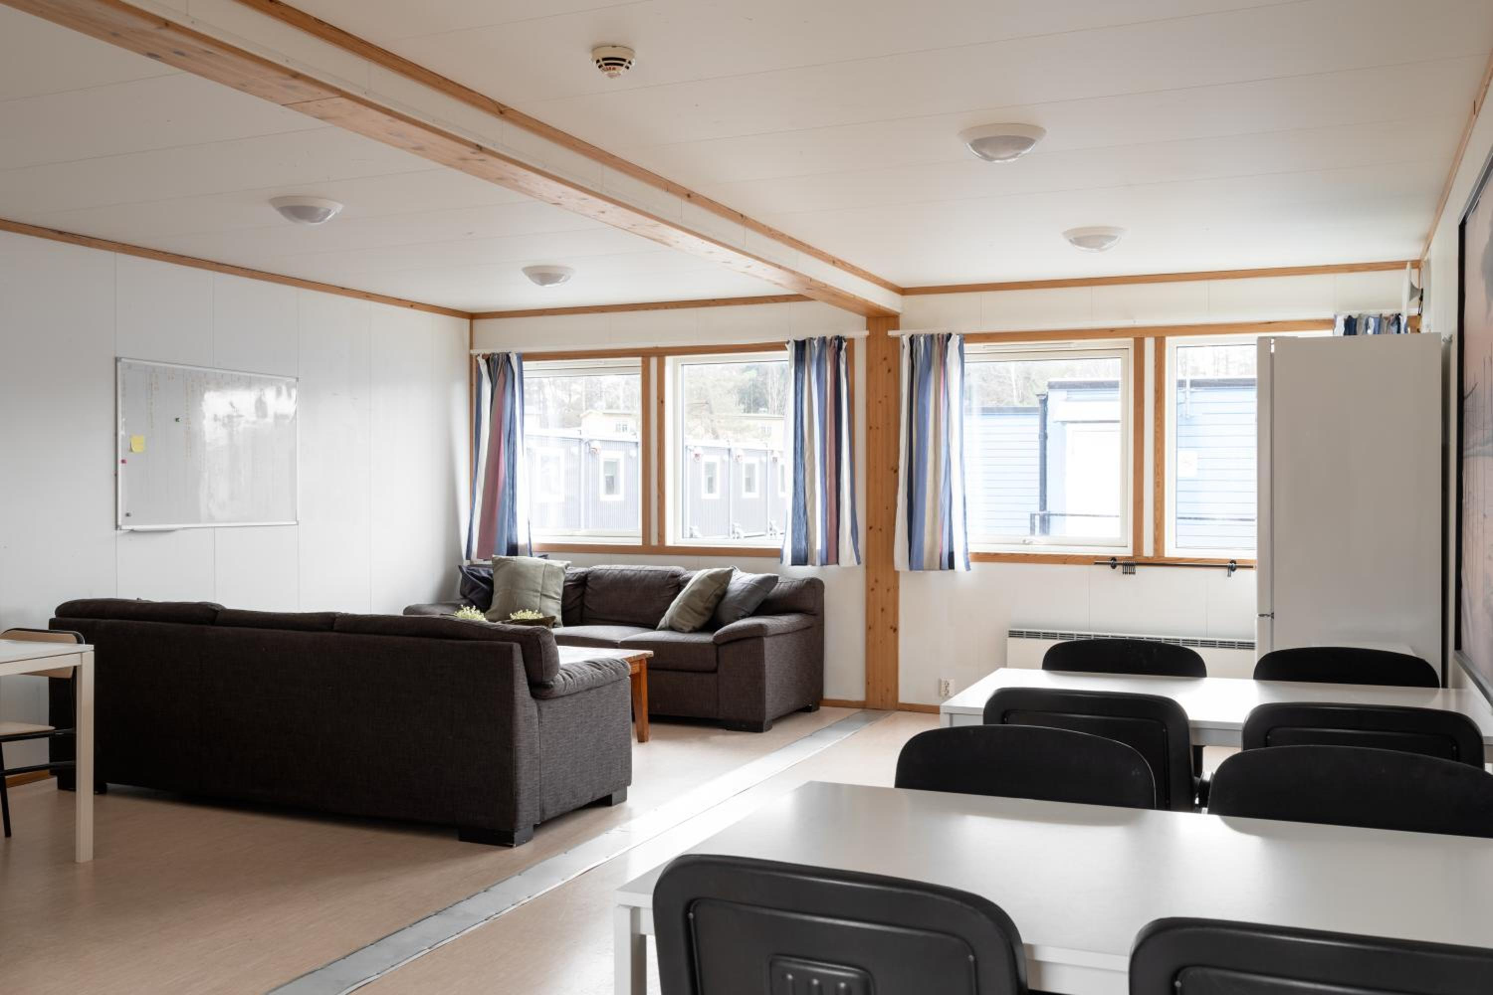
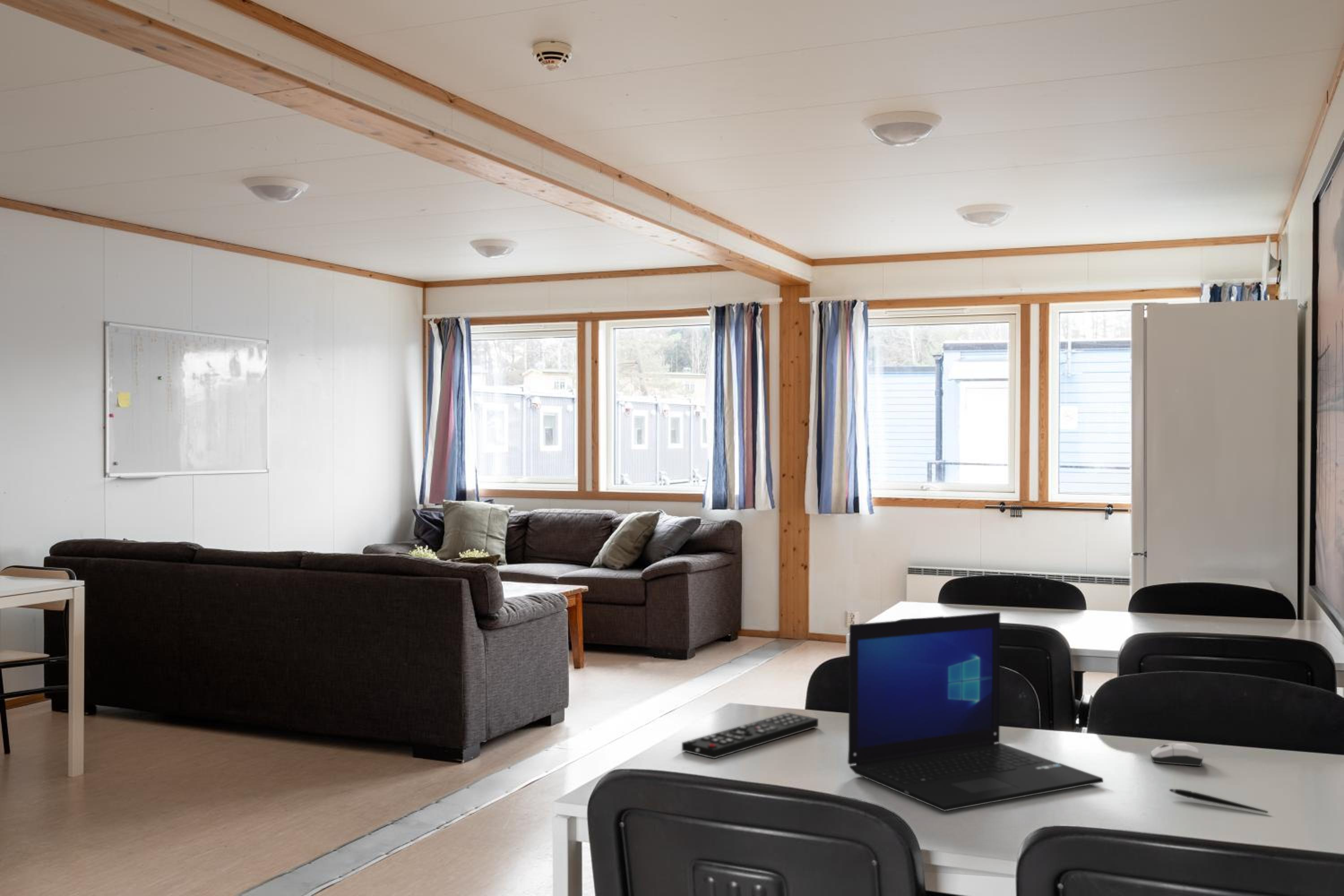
+ remote control (752, 733)
+ pen (1217, 800)
+ computer mouse (1176, 752)
+ laptop (973, 703)
